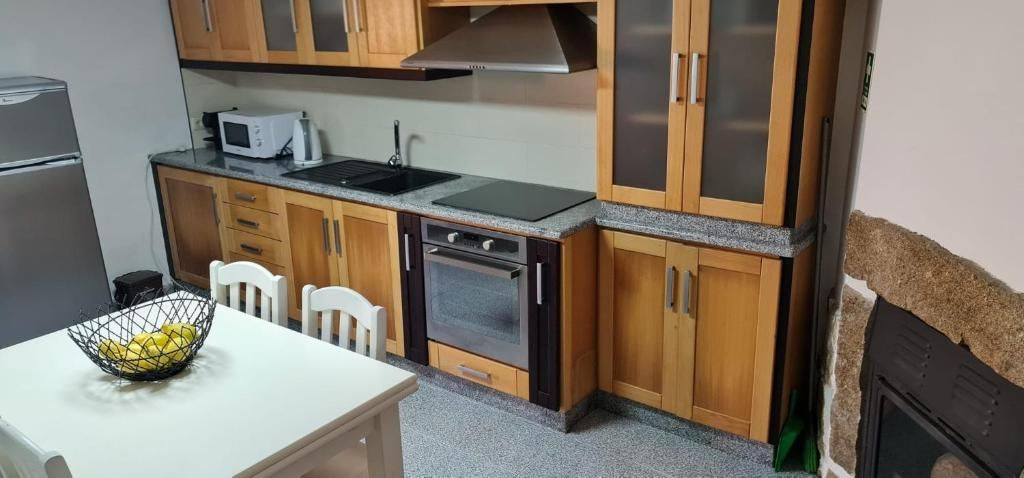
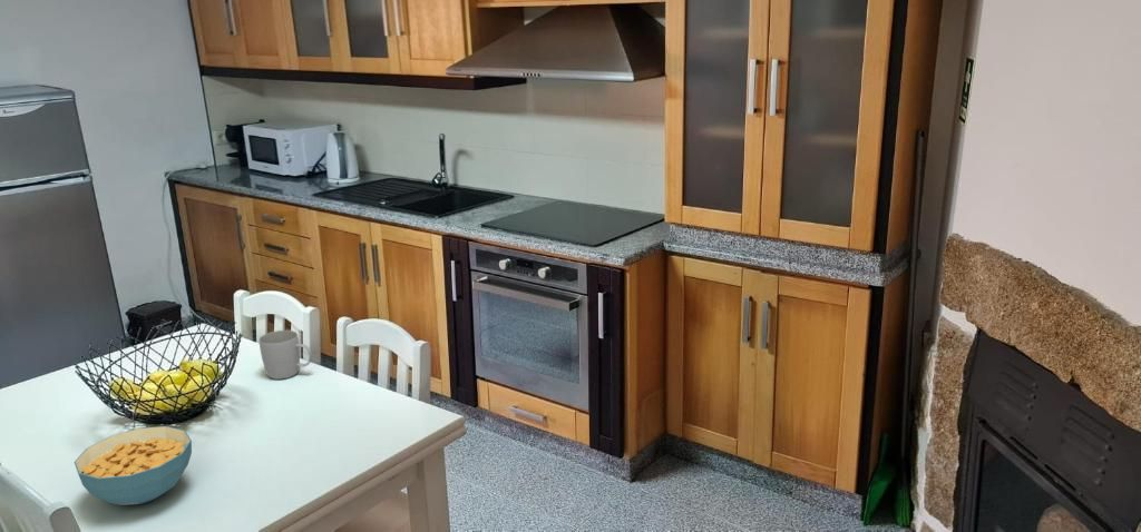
+ mug (287, 355)
+ cereal bowl (138, 473)
